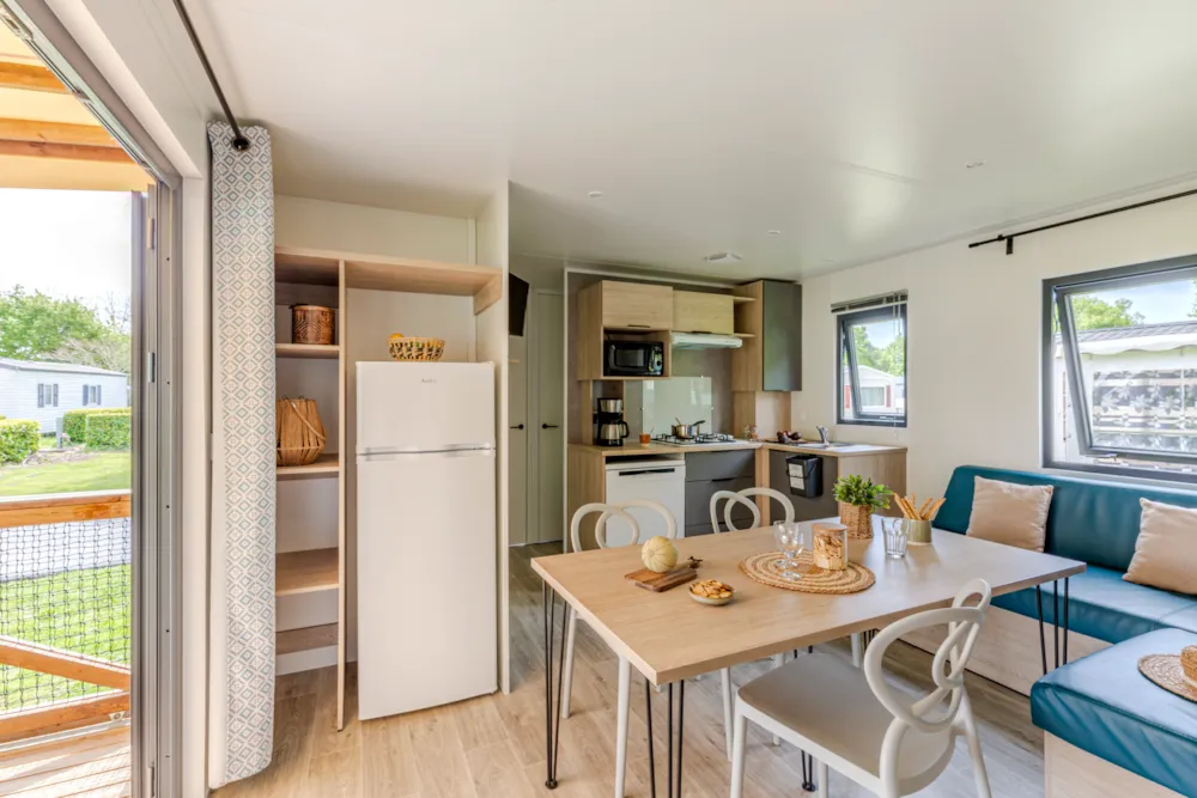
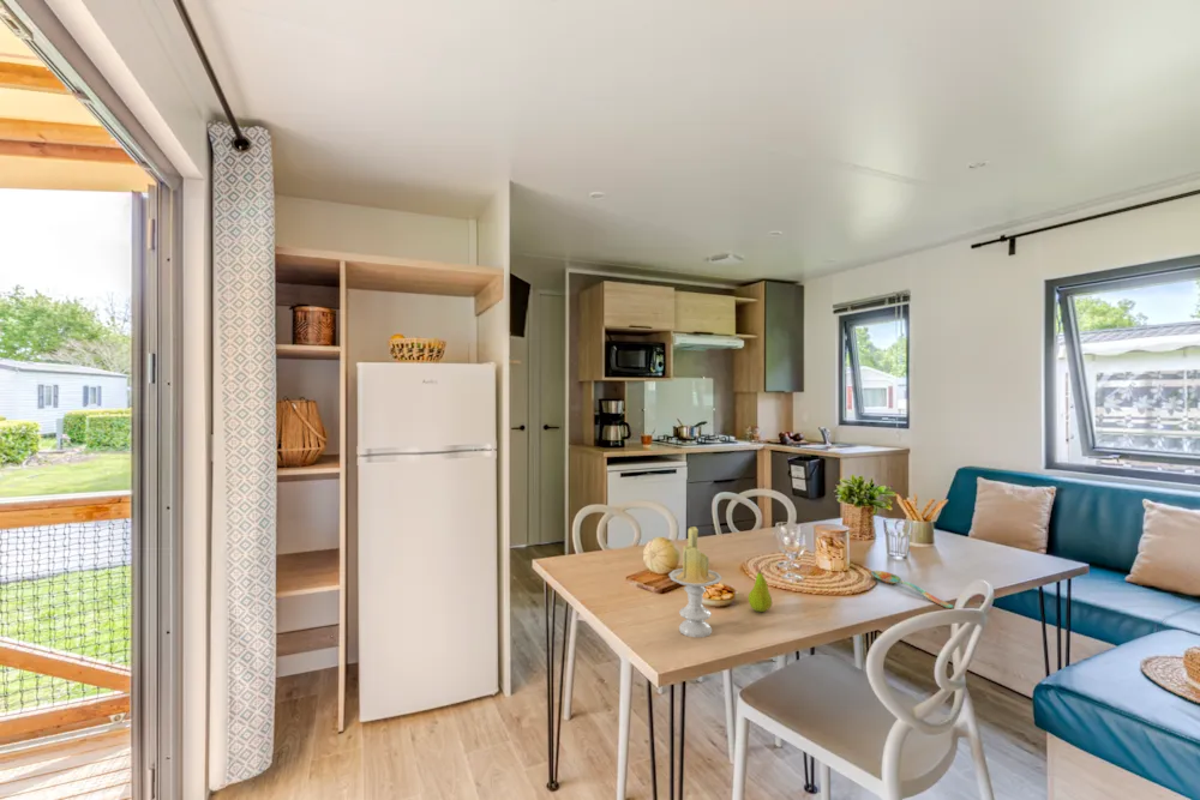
+ spoon (908, 585)
+ candle (695, 579)
+ fruit (760, 588)
